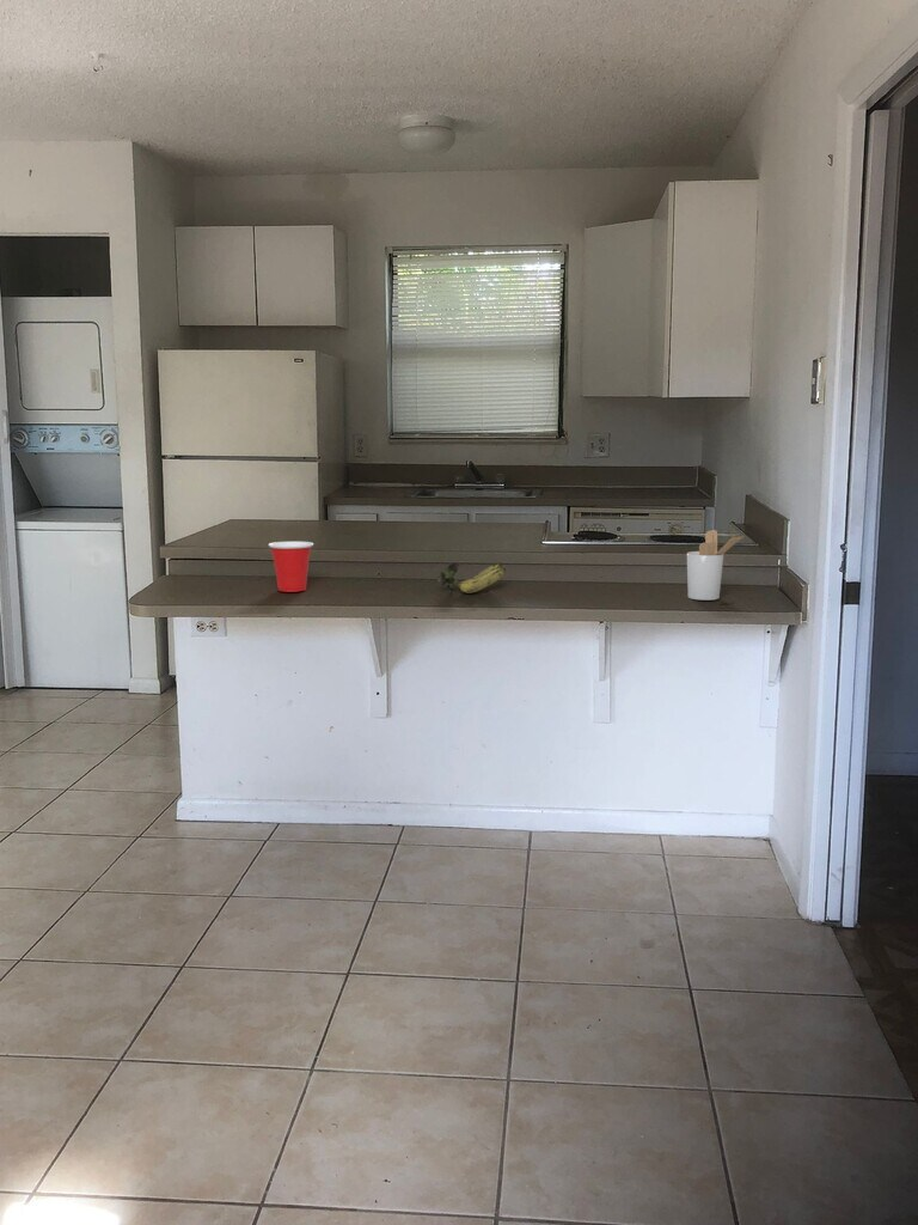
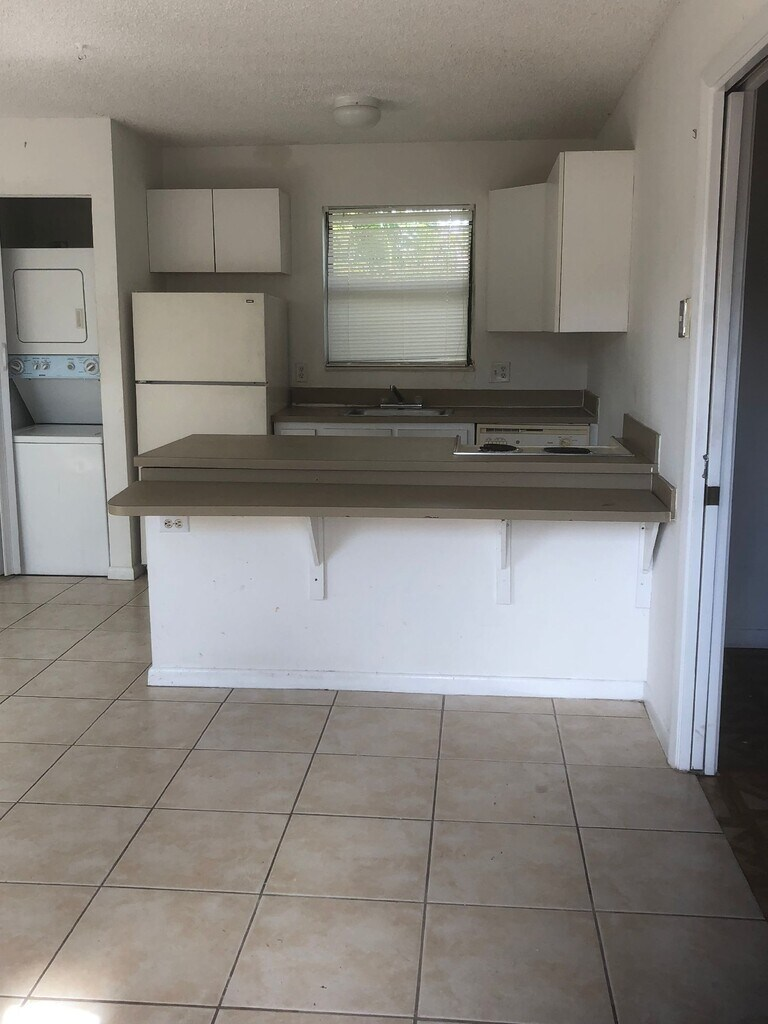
- cup (290, 566)
- utensil holder (714, 565)
- banana (471, 578)
